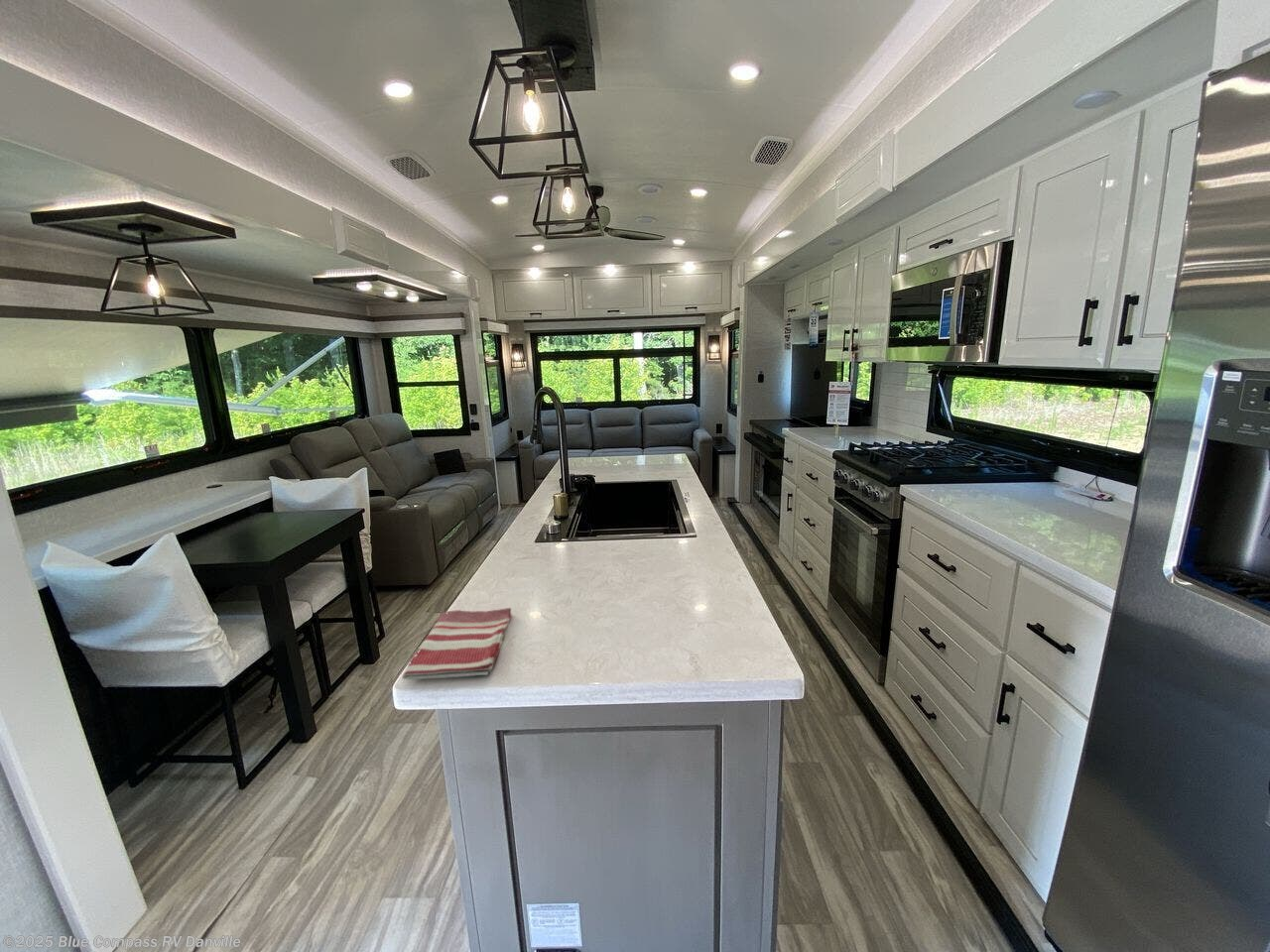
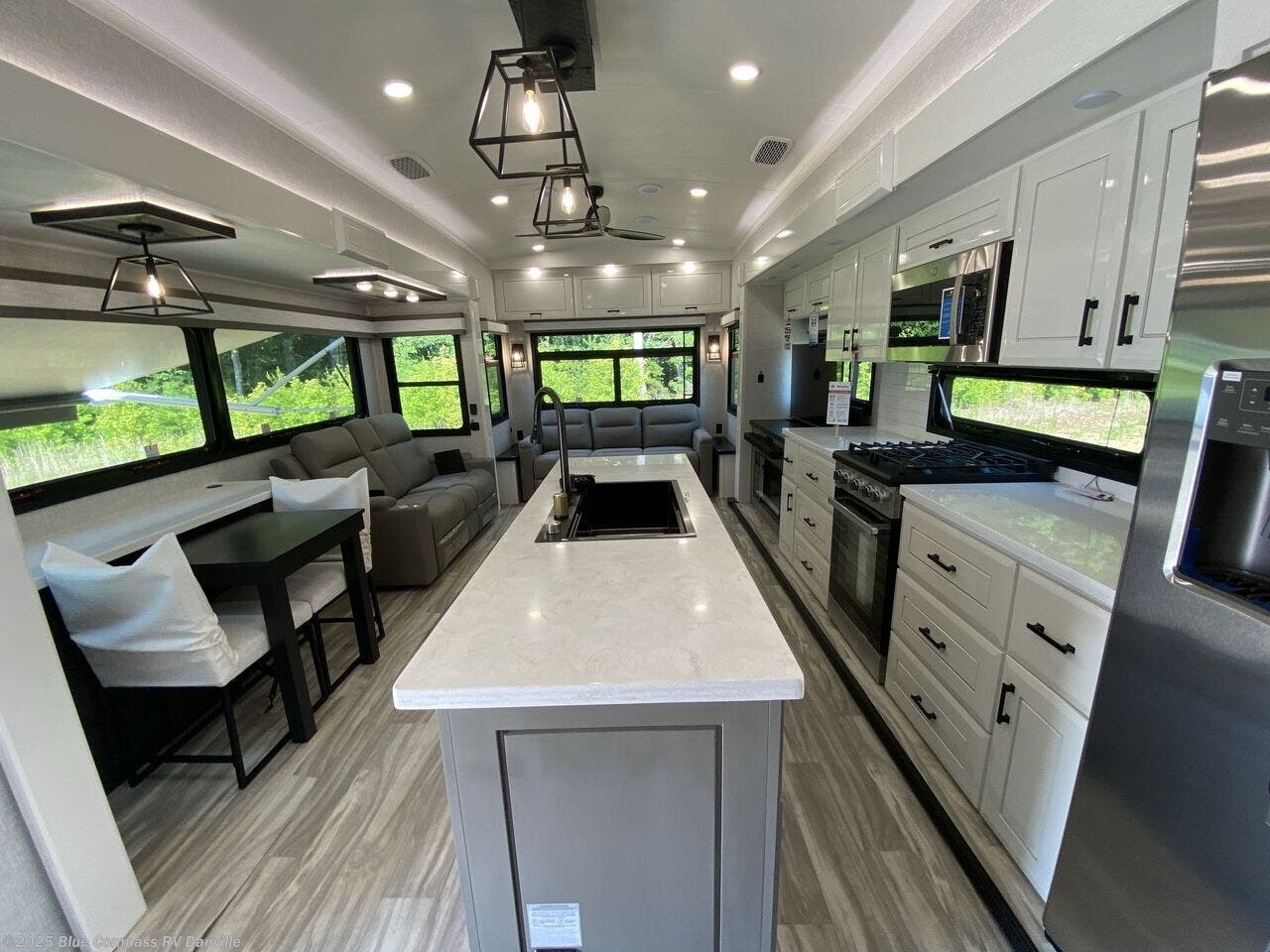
- dish towel (462, 639)
